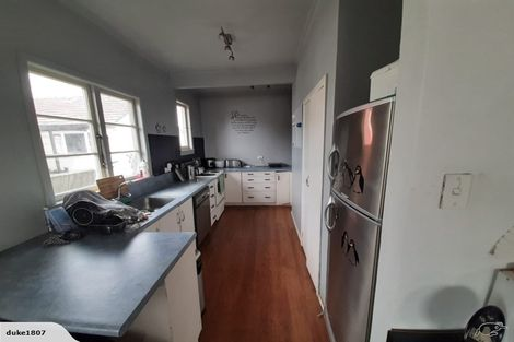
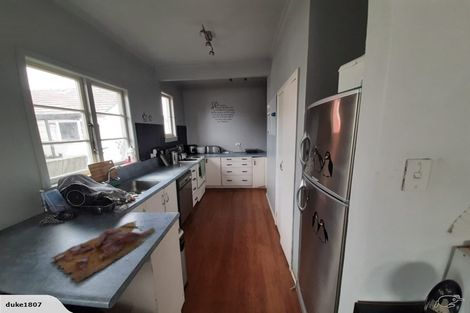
+ cutting board (112, 238)
